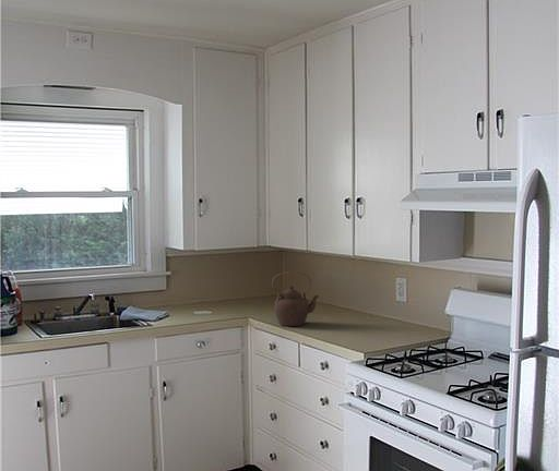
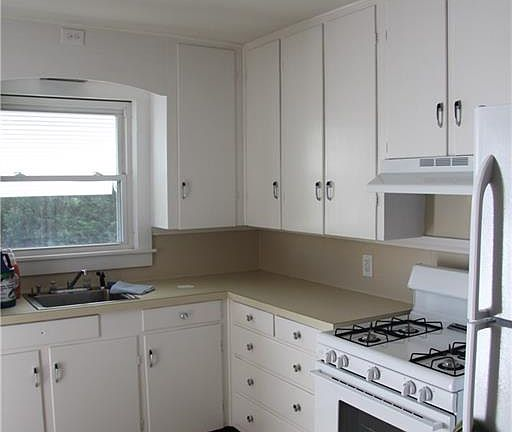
- teapot (296, 298)
